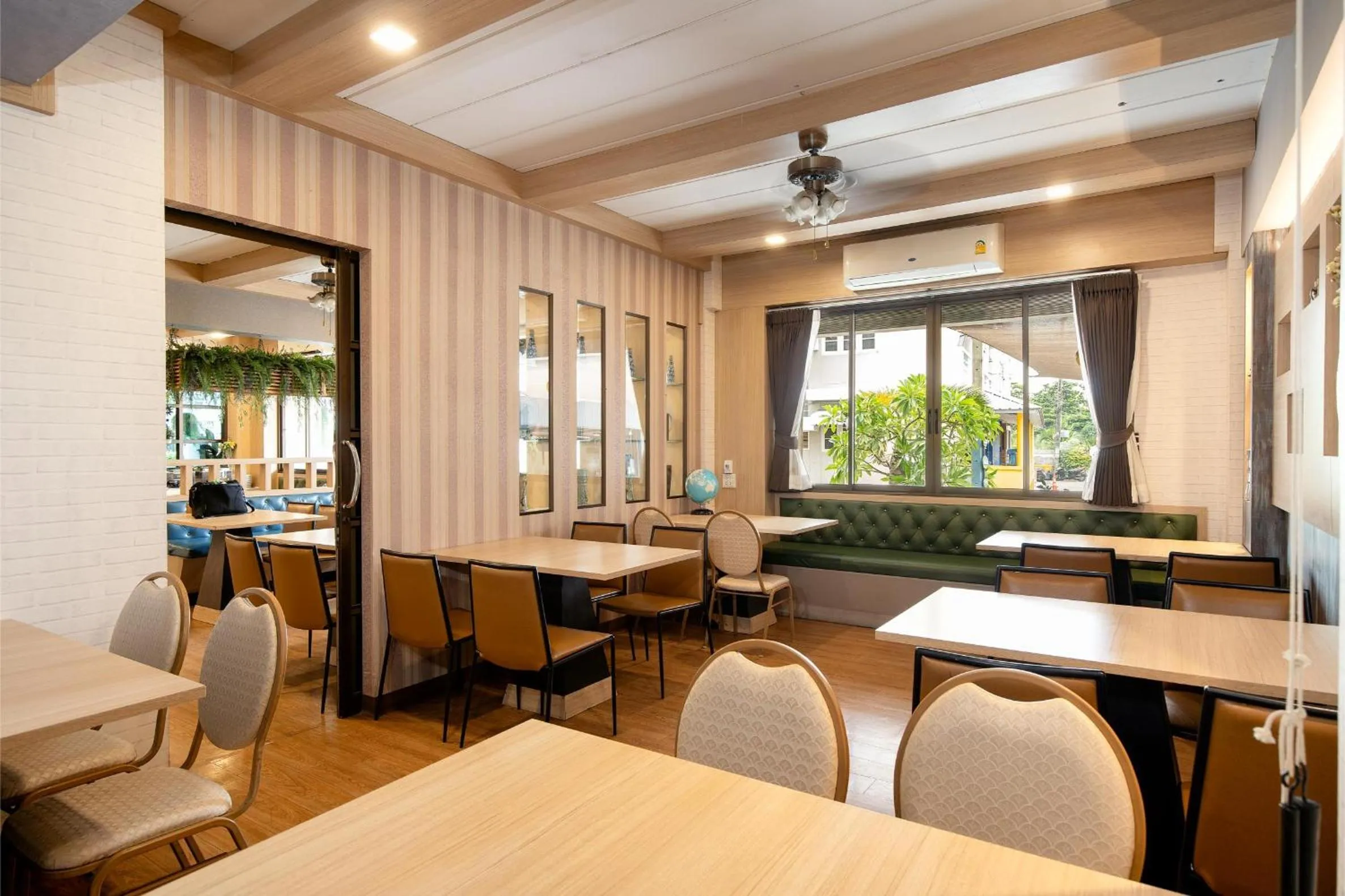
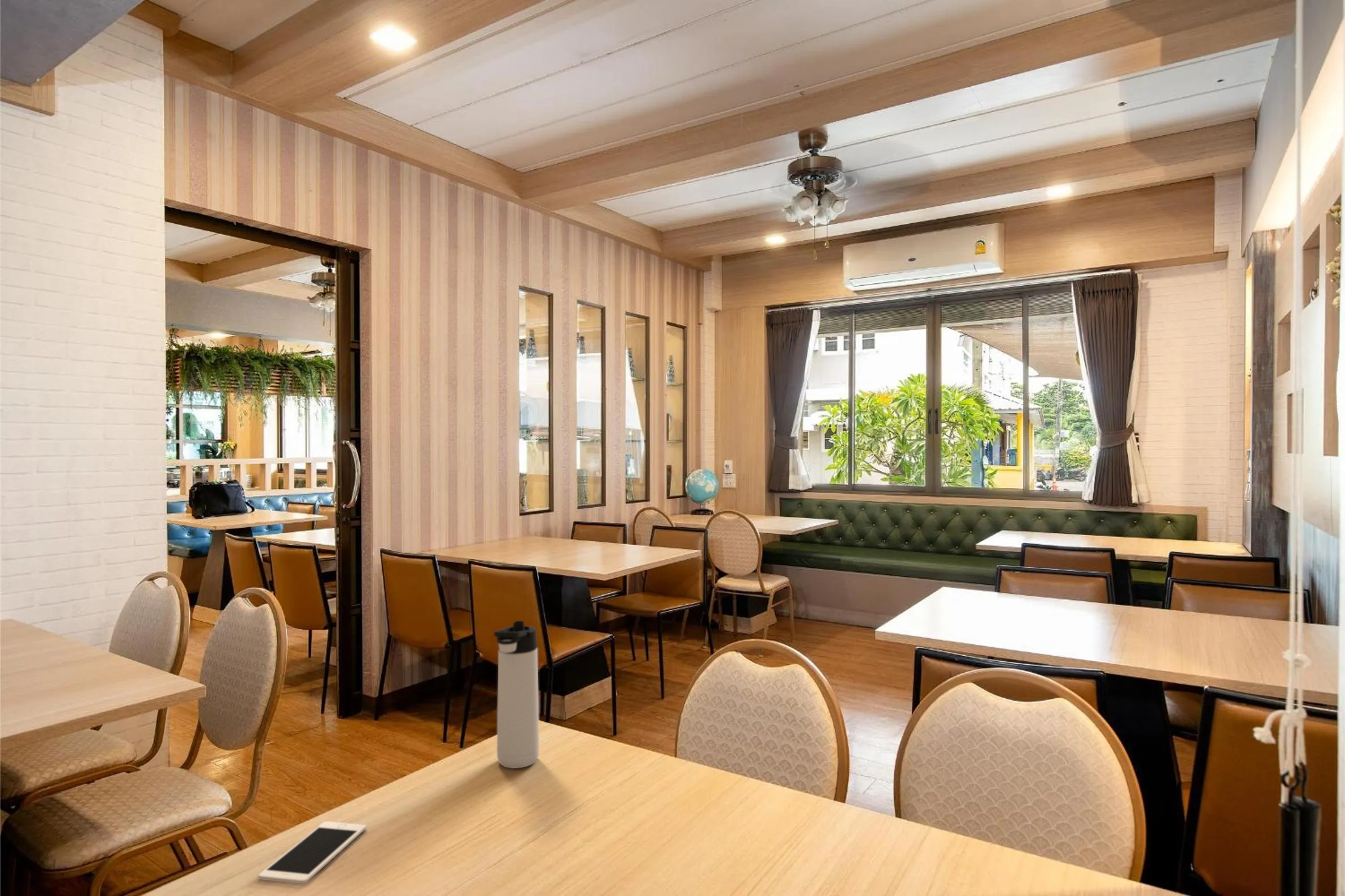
+ cell phone (315, 850)
+ thermos bottle (514, 695)
